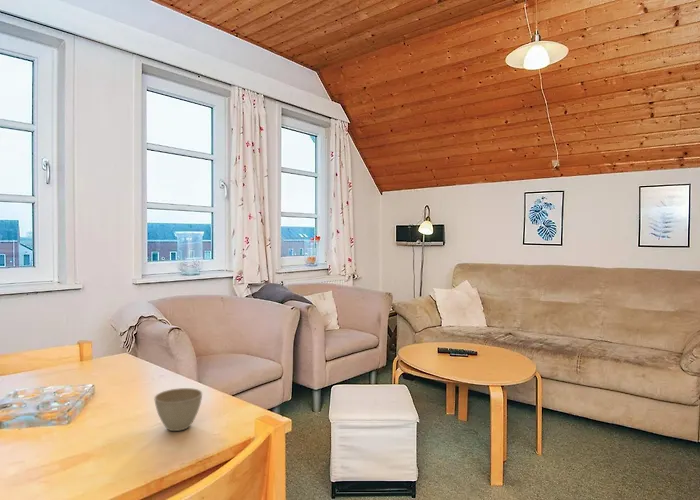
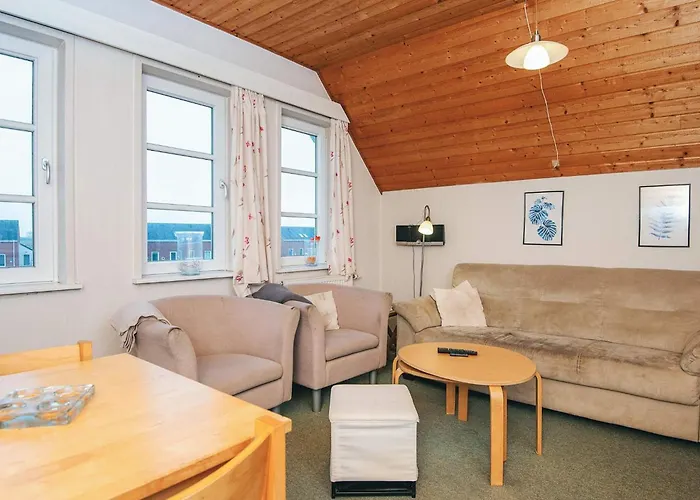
- flower pot (178, 410)
